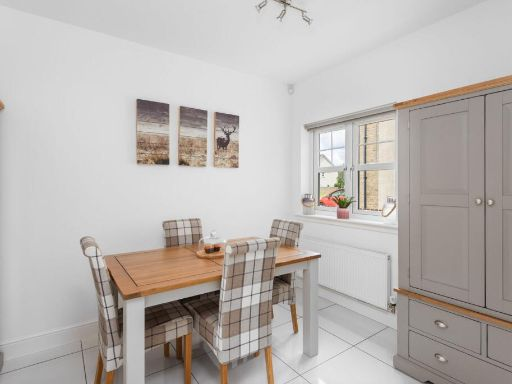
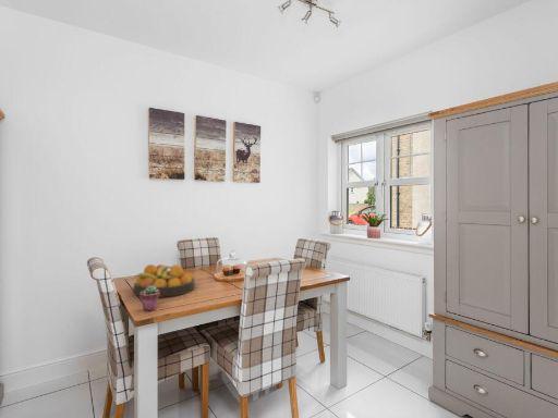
+ fruit bowl (165, 276)
+ potted succulent (149, 297)
